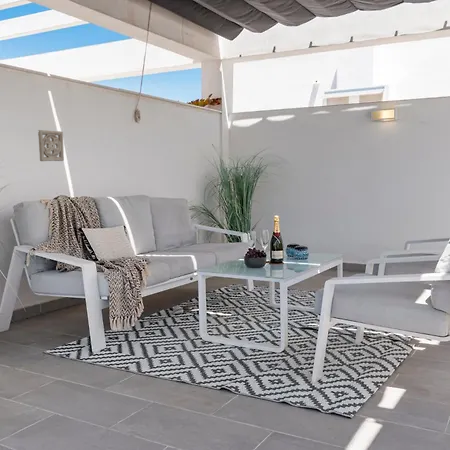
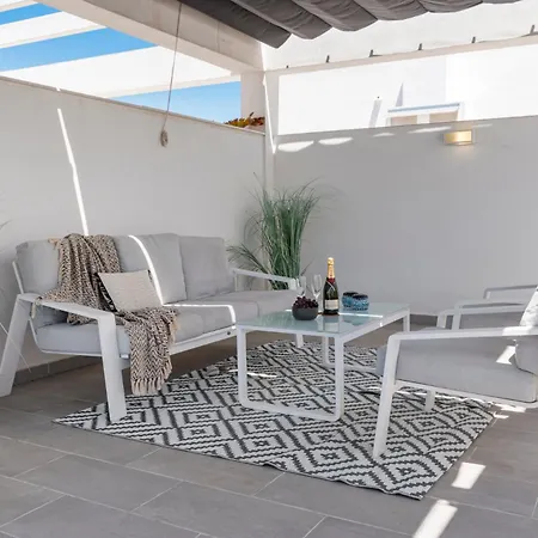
- wall ornament (51, 146)
